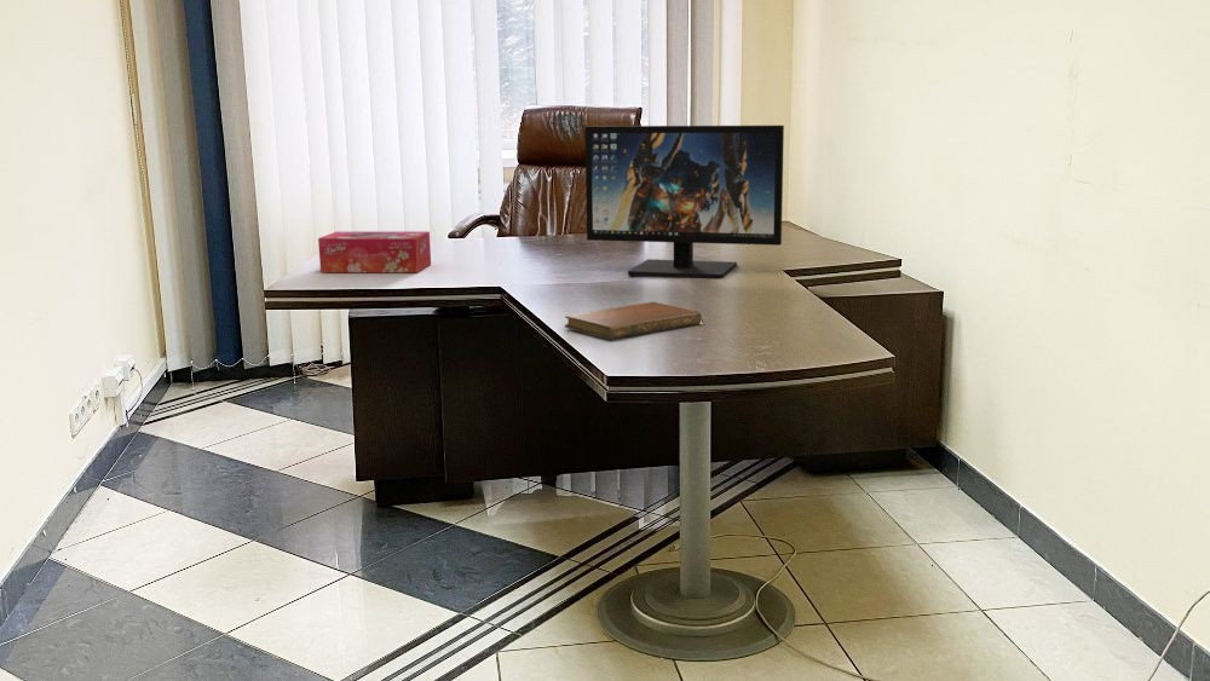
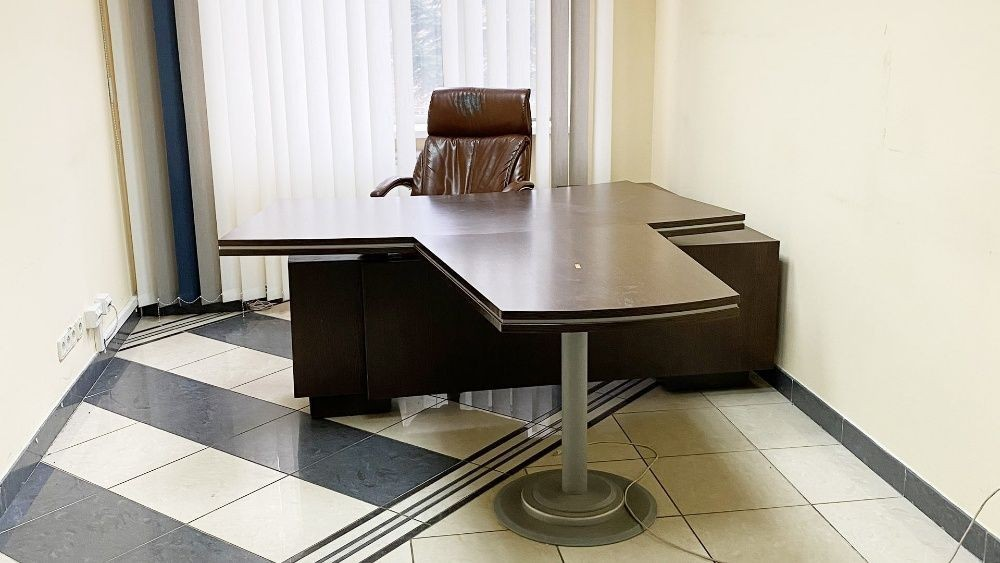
- tissue box (375, 252)
- notebook (633, 319)
- computer monitor (684, 198)
